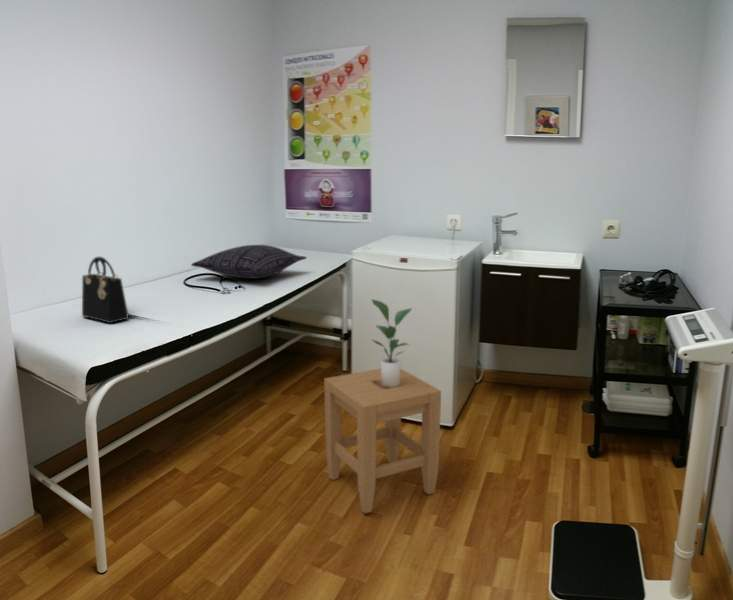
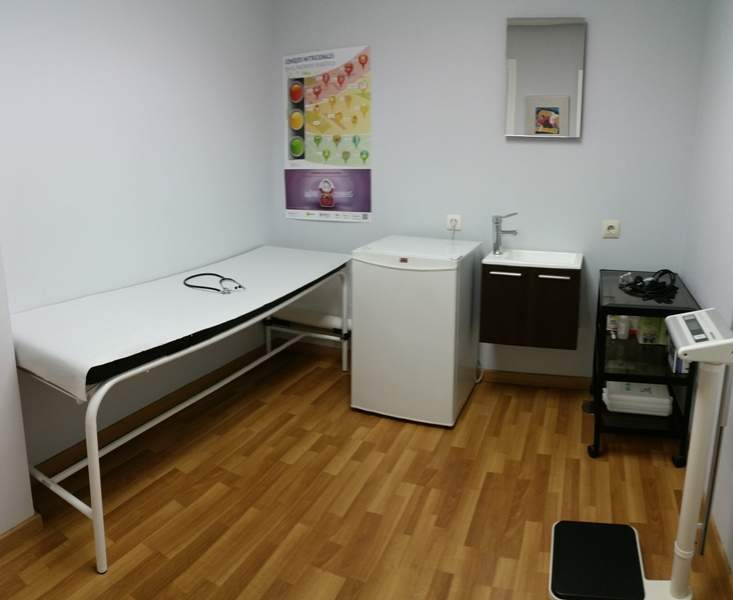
- handbag (102, 287)
- pillow (249, 261)
- stool (380, 435)
- potted plant (391, 343)
